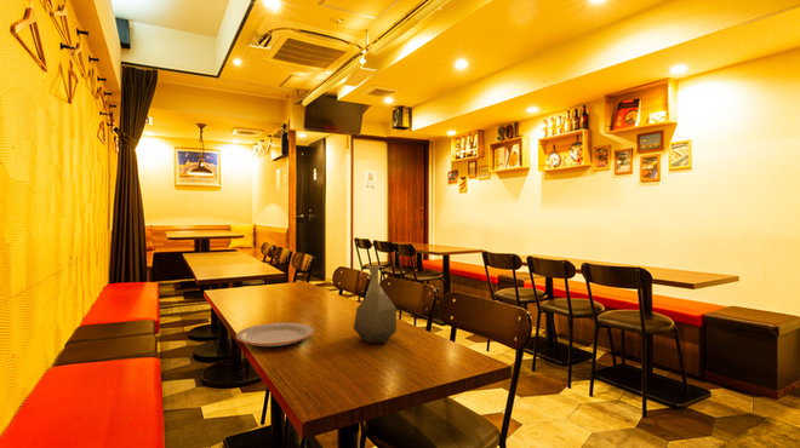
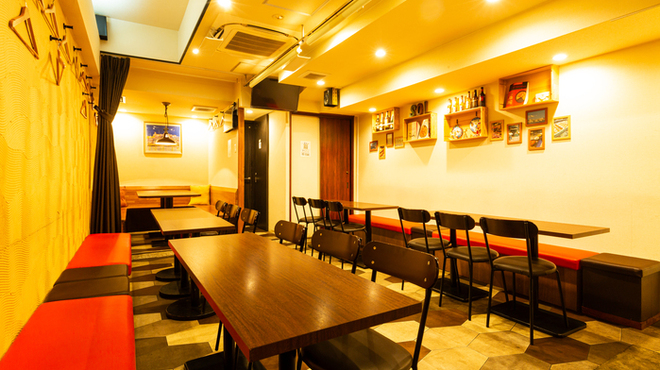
- vase (375, 301)
- plate (275, 334)
